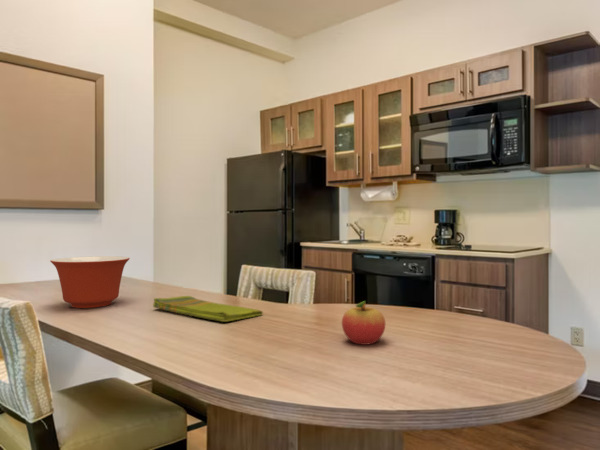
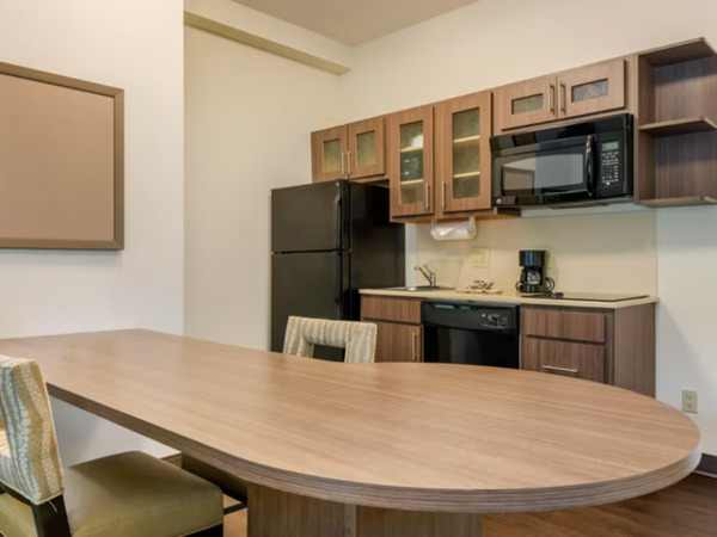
- fruit (363, 320)
- mixing bowl (91, 281)
- dish towel (205, 306)
